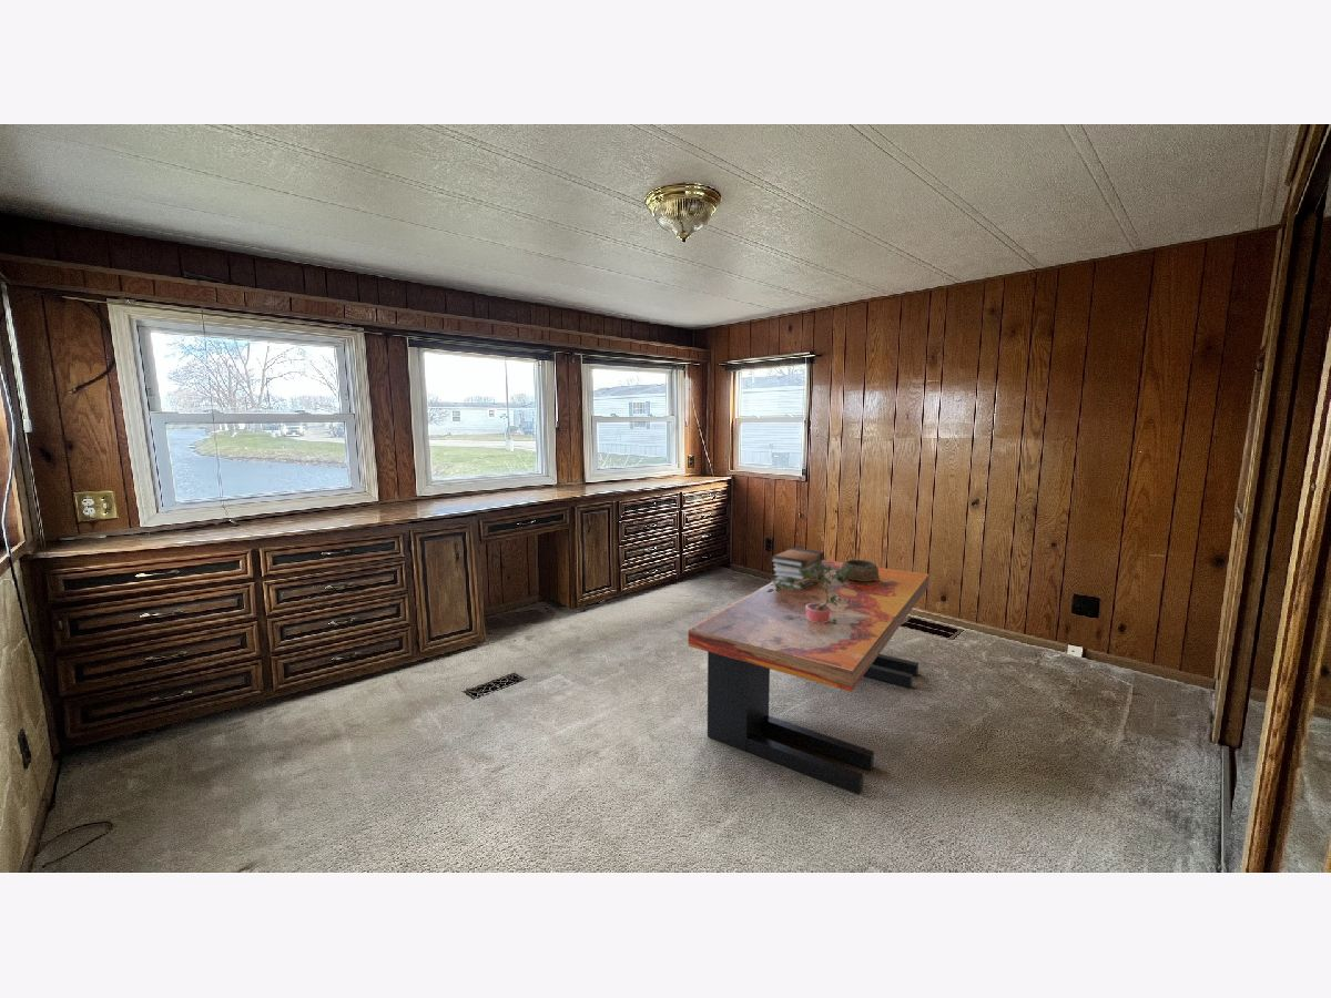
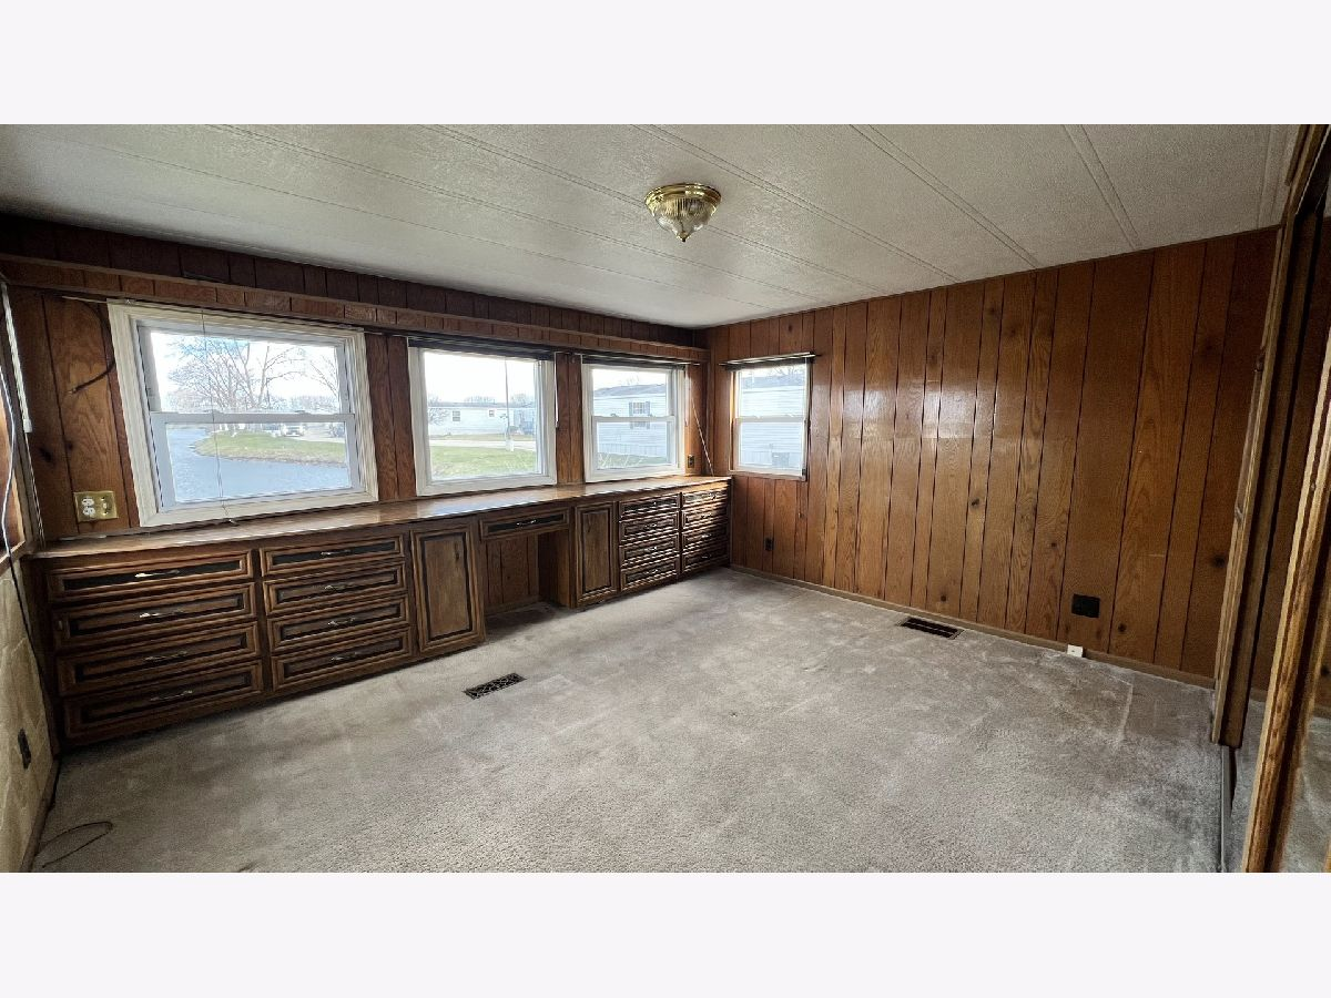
- coffee table (826, 650)
- potted plant (805, 582)
- decorative bowl (858, 570)
- book stack (797, 567)
